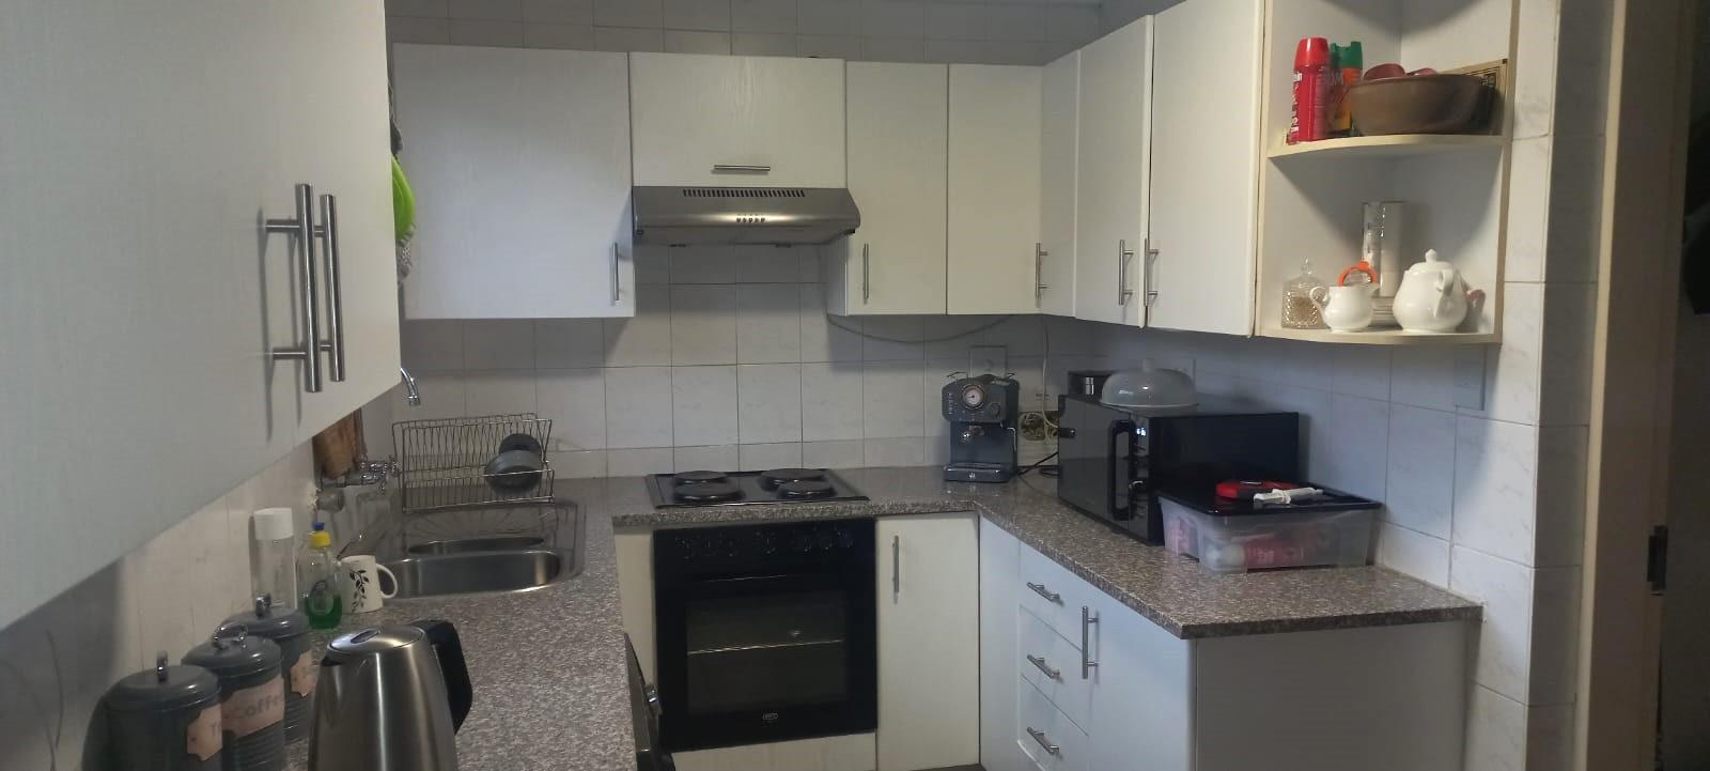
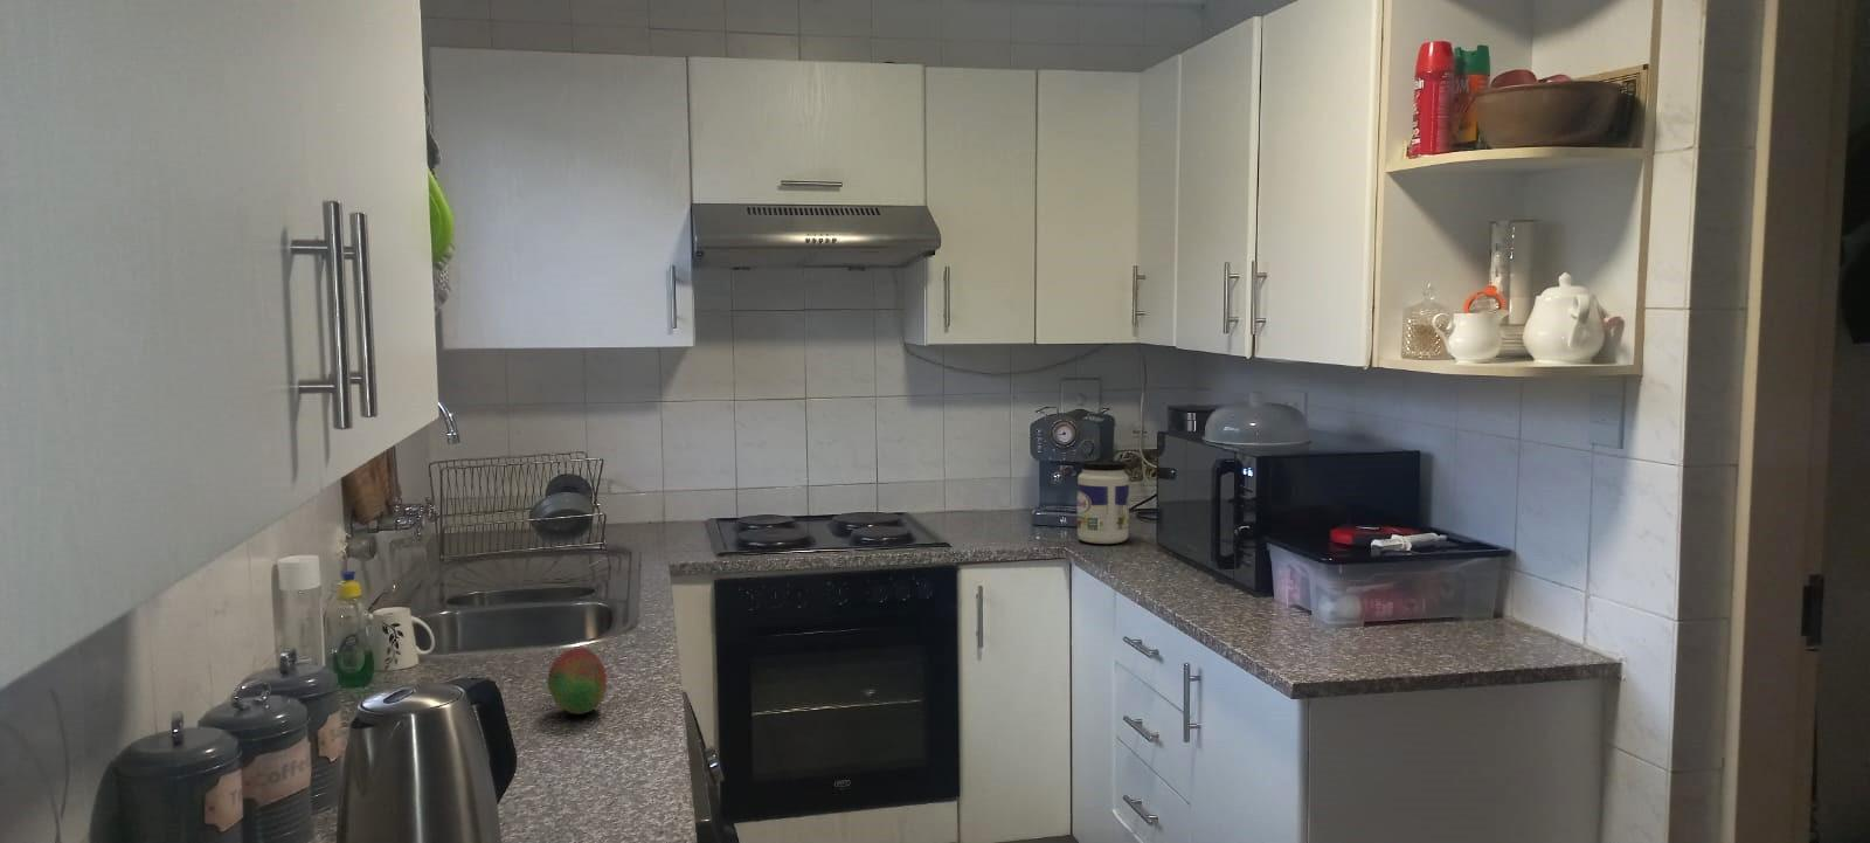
+ jar (1102, 502)
+ fruit (576, 682)
